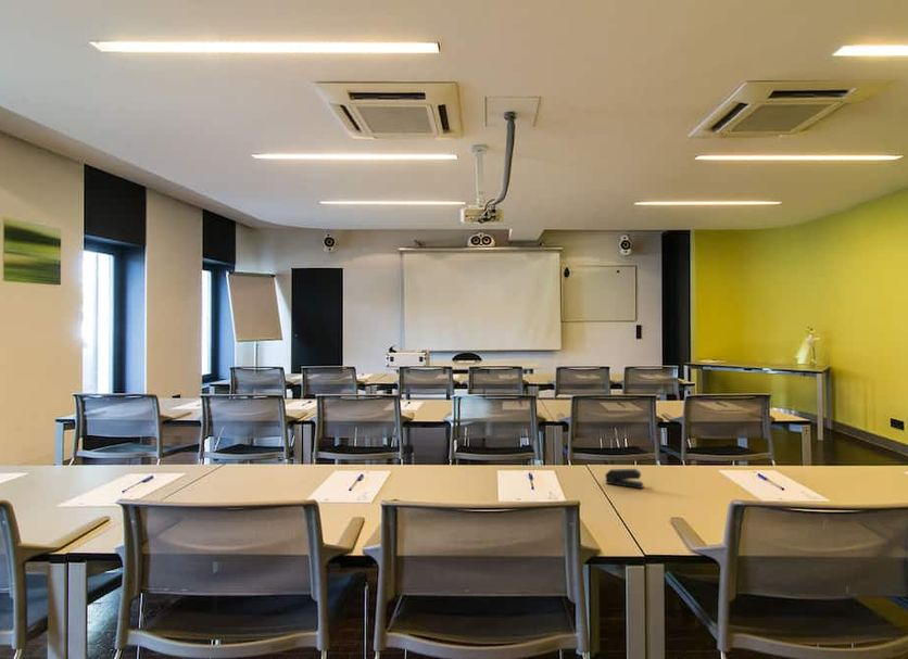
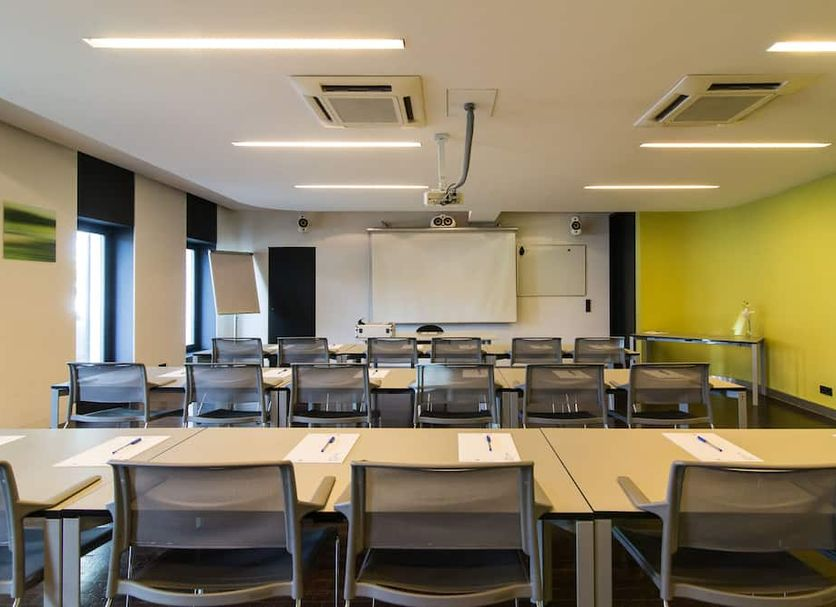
- stapler (623, 476)
